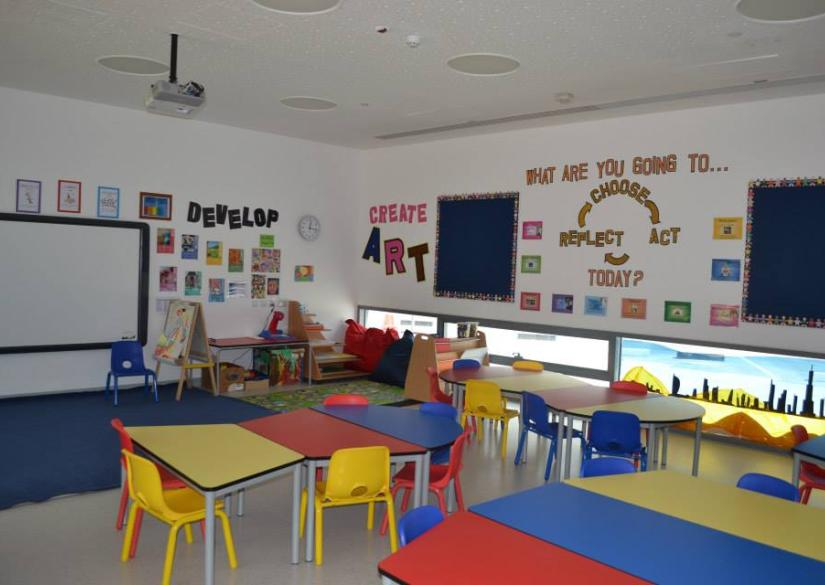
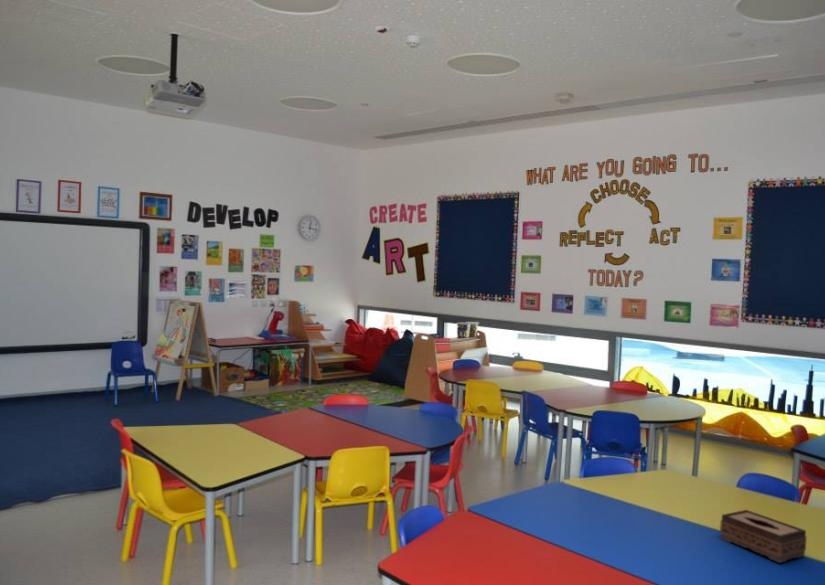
+ tissue box (762, 534)
